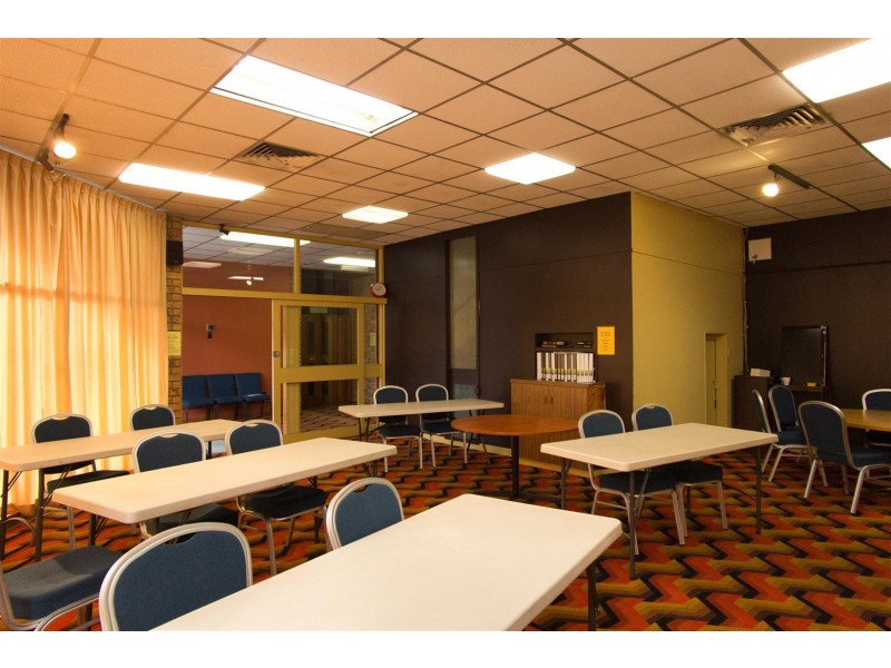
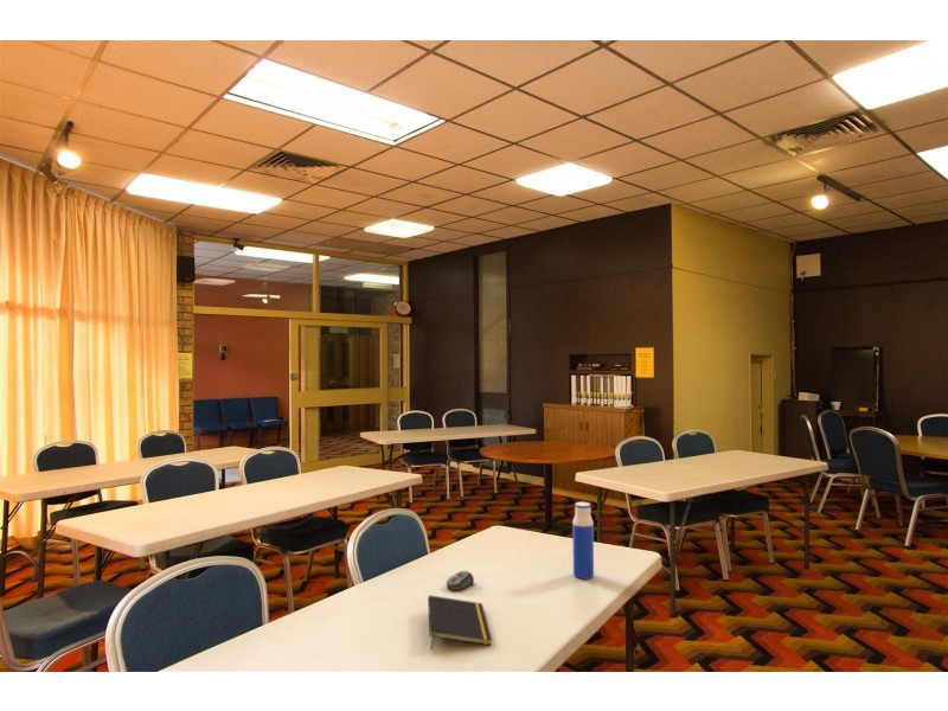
+ notepad (457, 619)
+ water bottle (583, 539)
+ computer mouse (460, 578)
